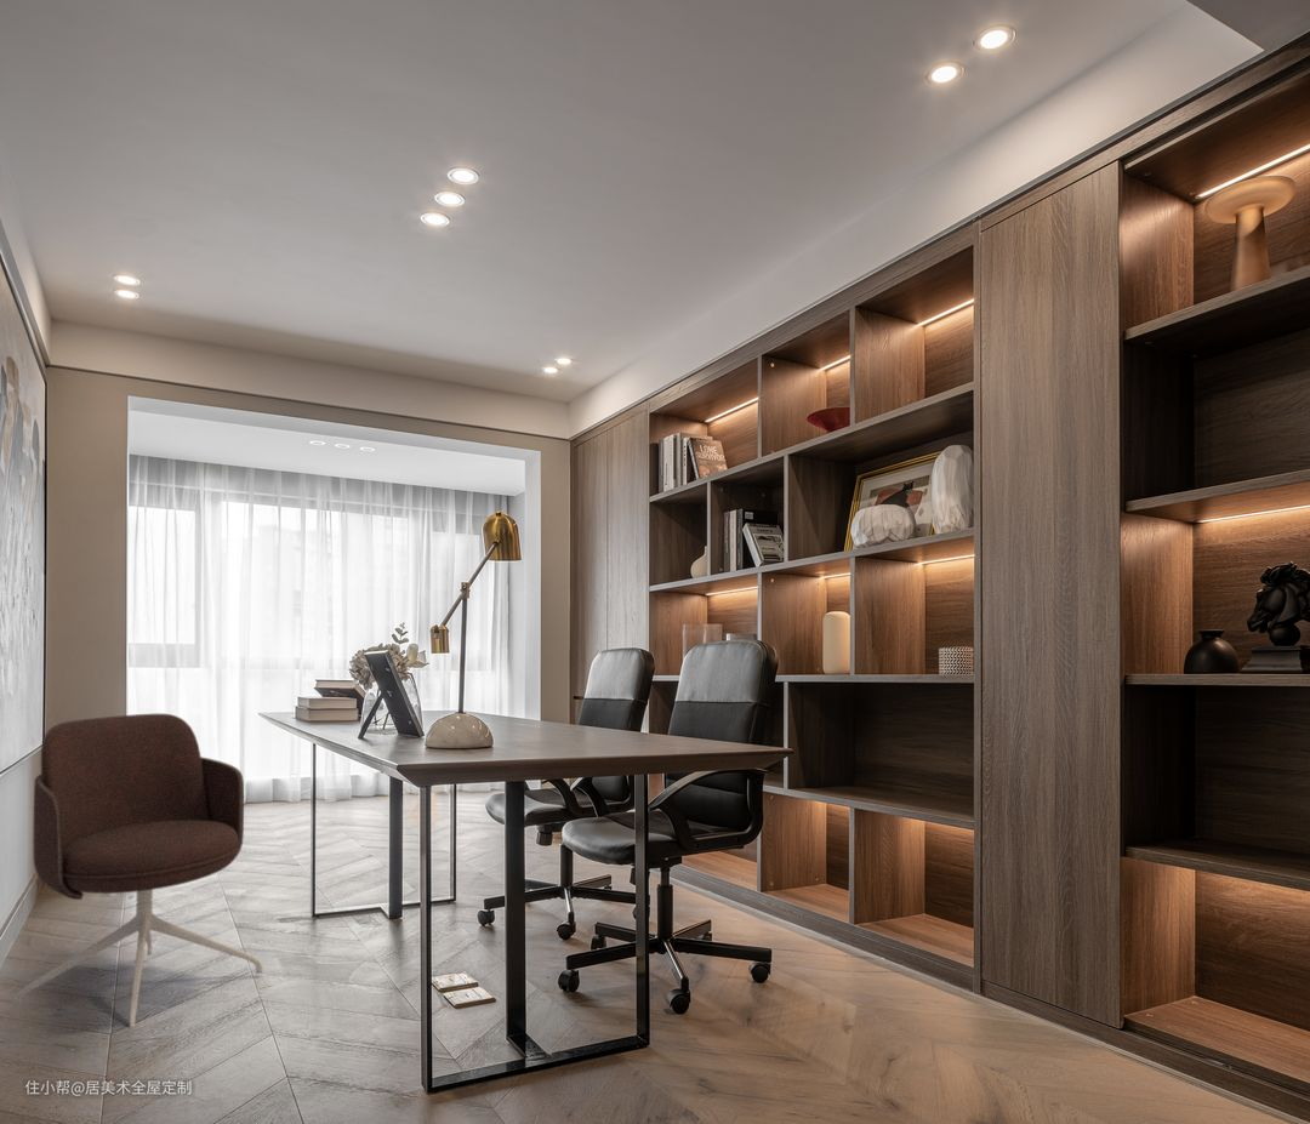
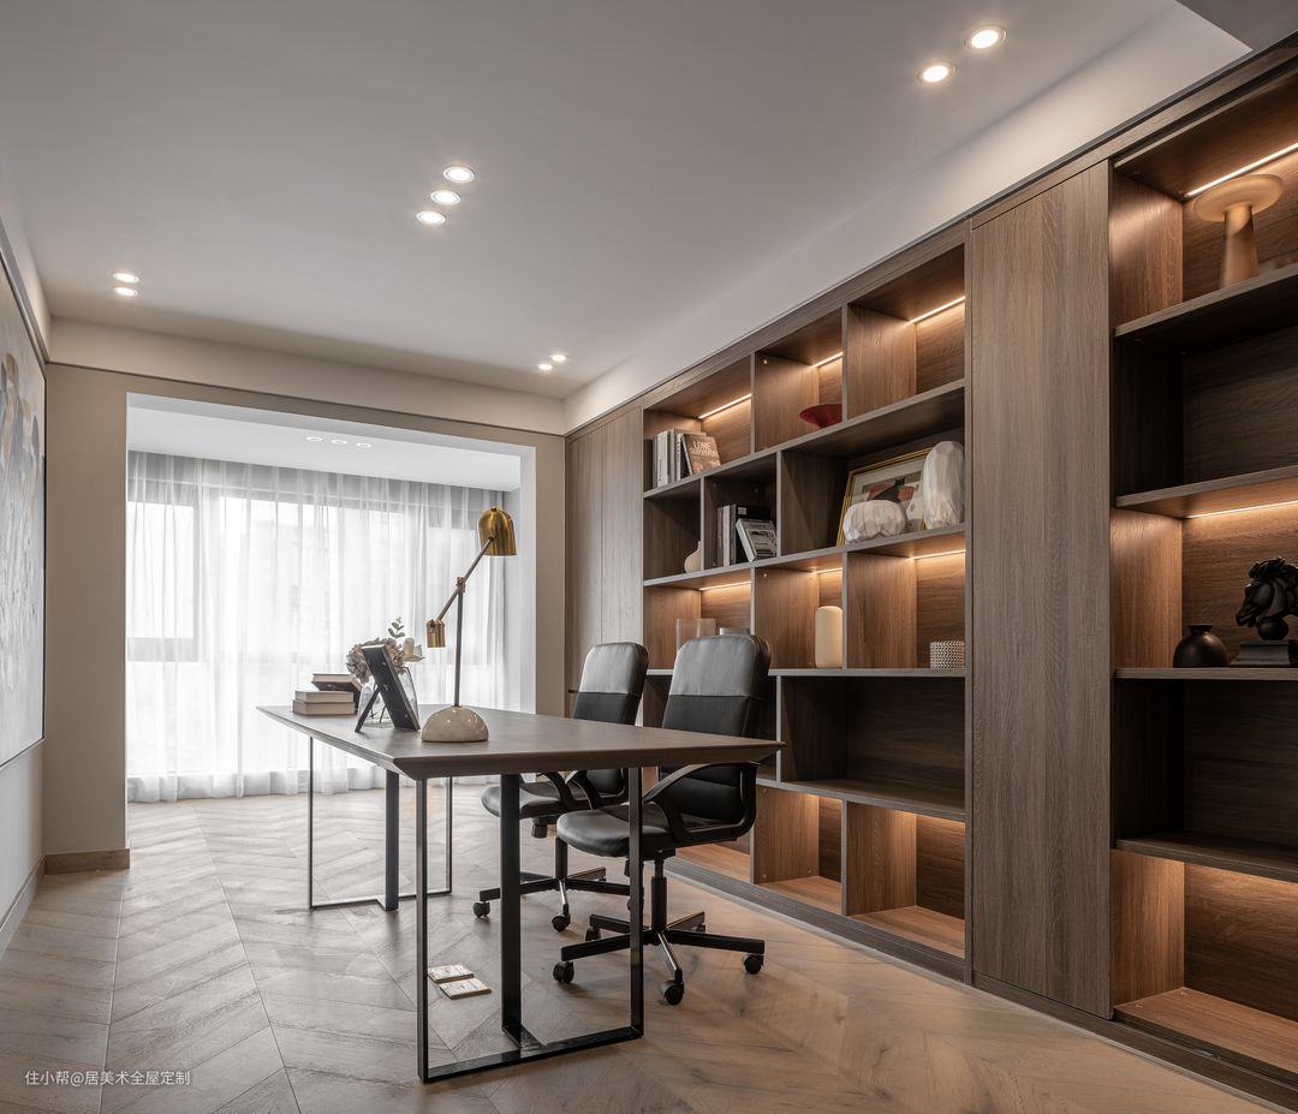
- office chair (146, 855)
